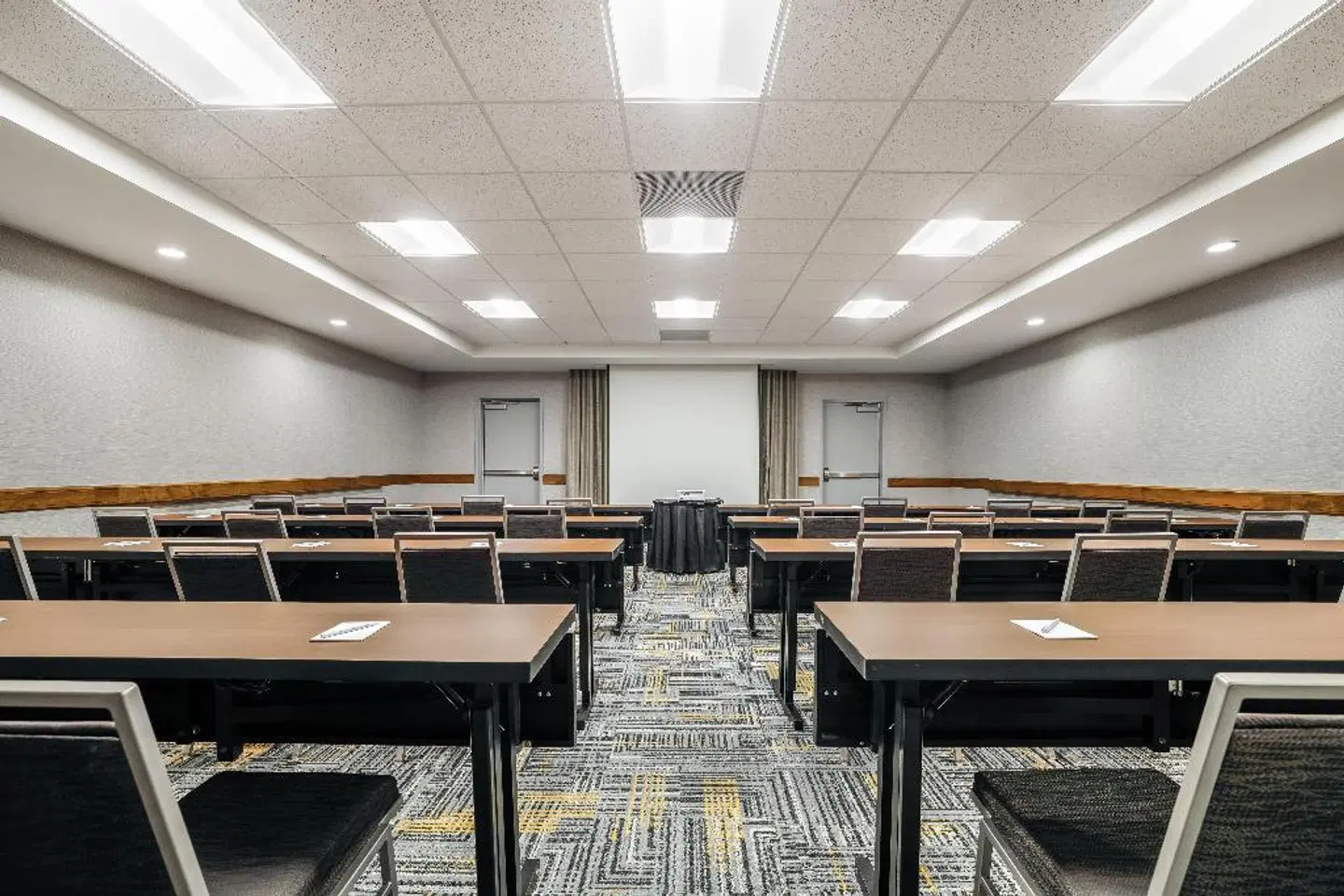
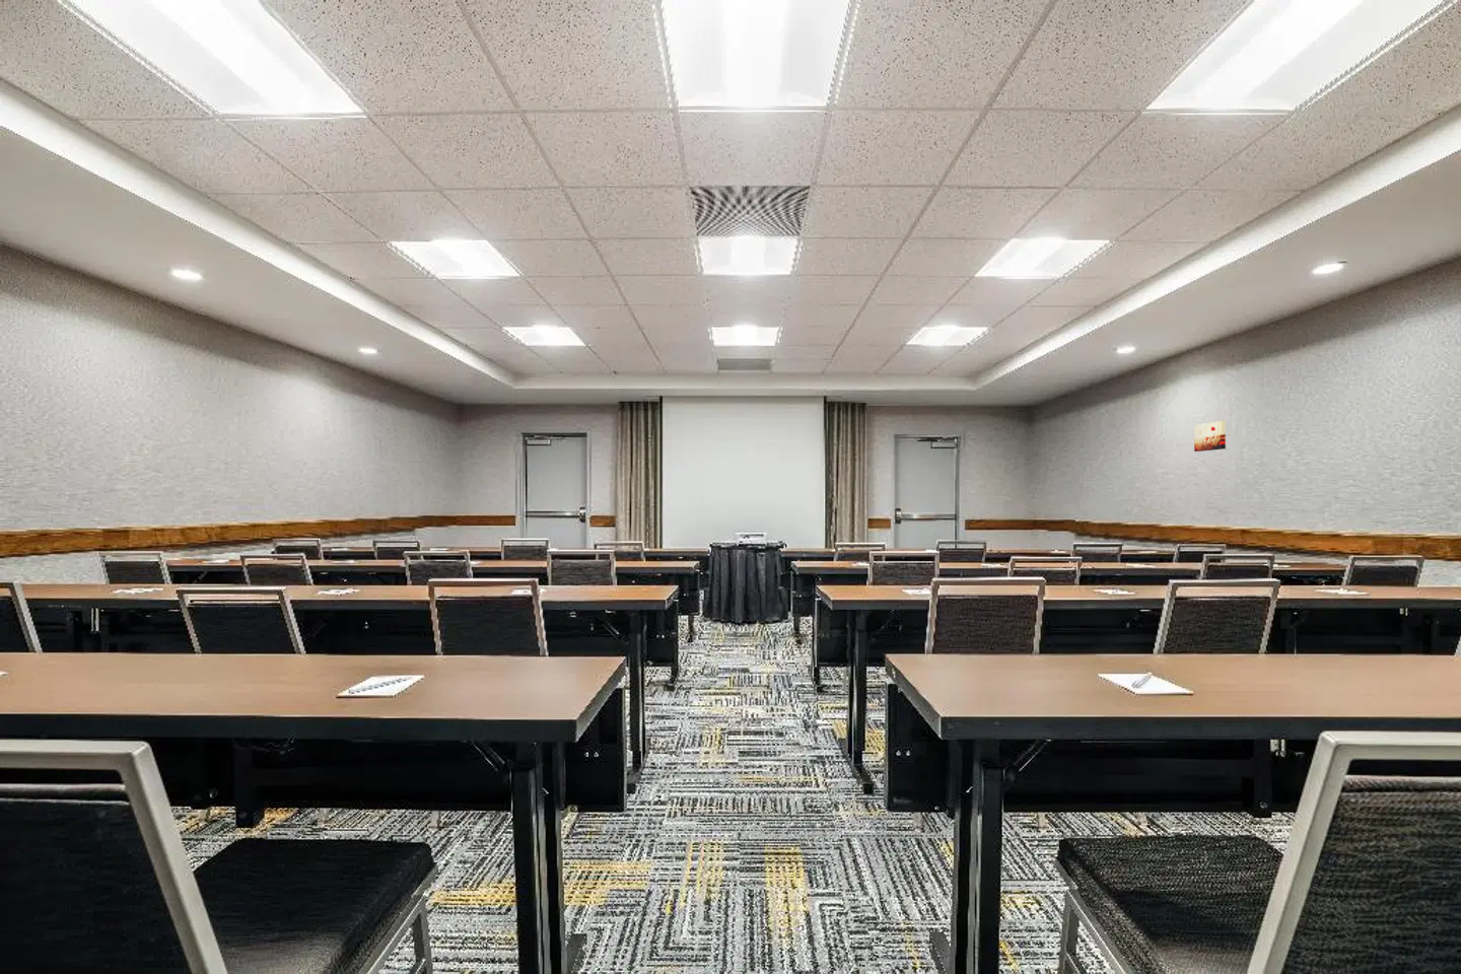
+ wall art (1210, 436)
